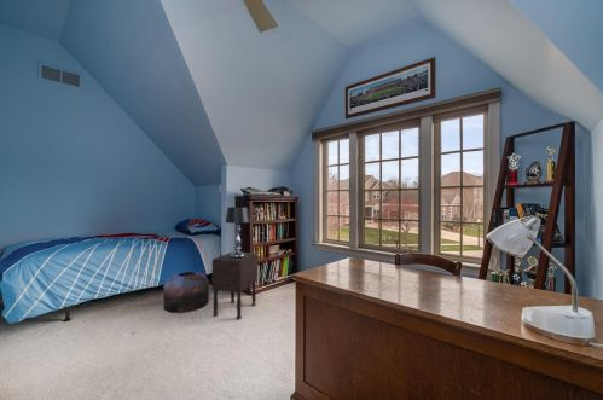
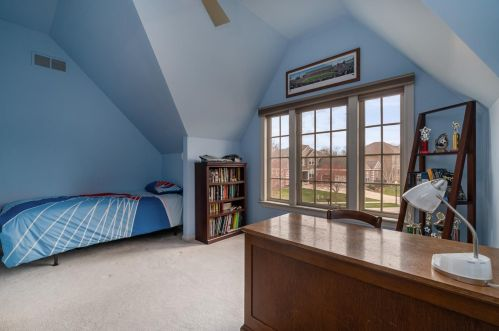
- pouf (186, 289)
- table lamp (237, 232)
- nightstand (234, 283)
